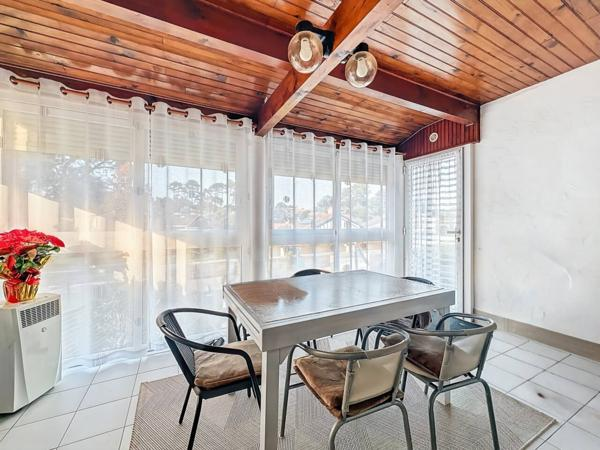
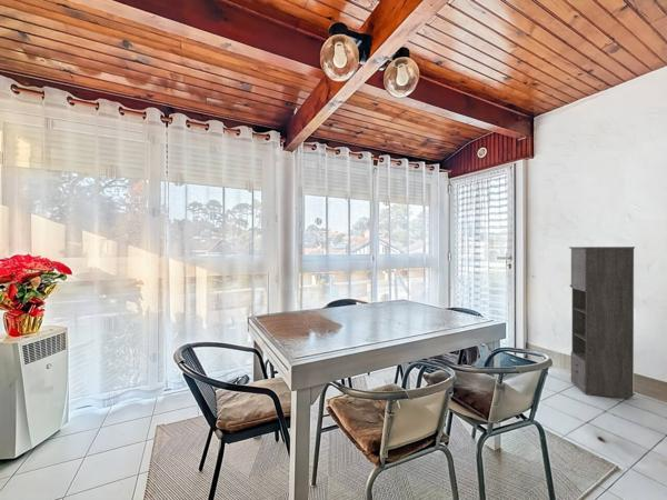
+ storage cabinet (599, 318)
